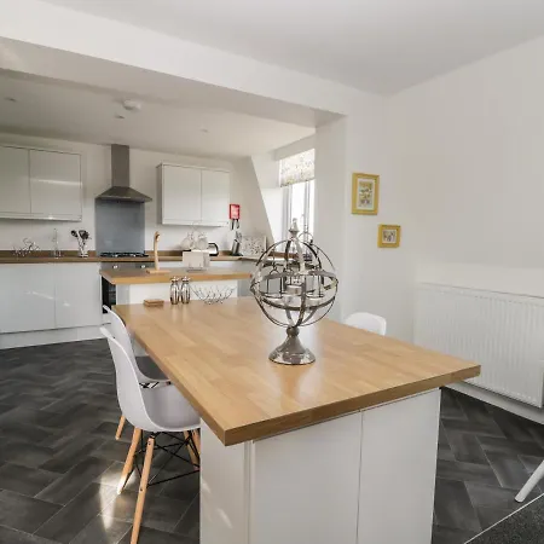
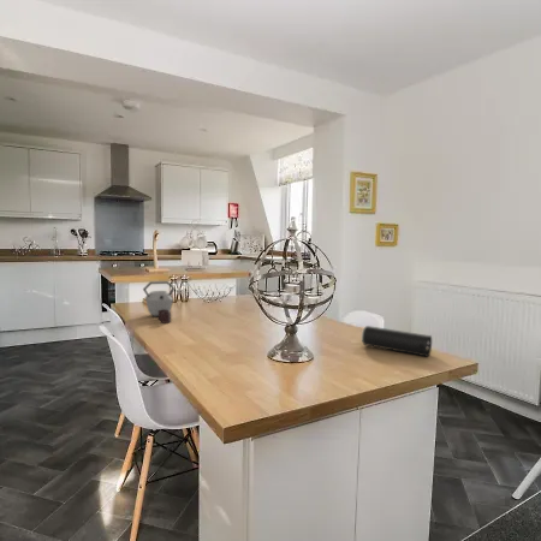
+ speaker (394, 340)
+ kettle (161, 301)
